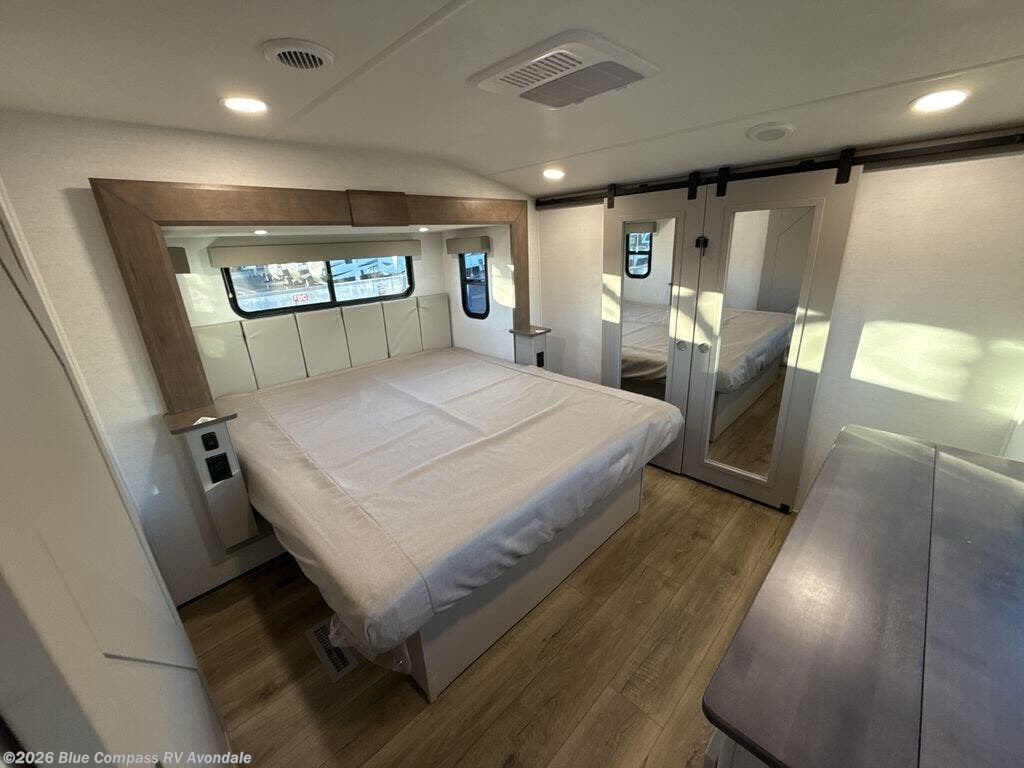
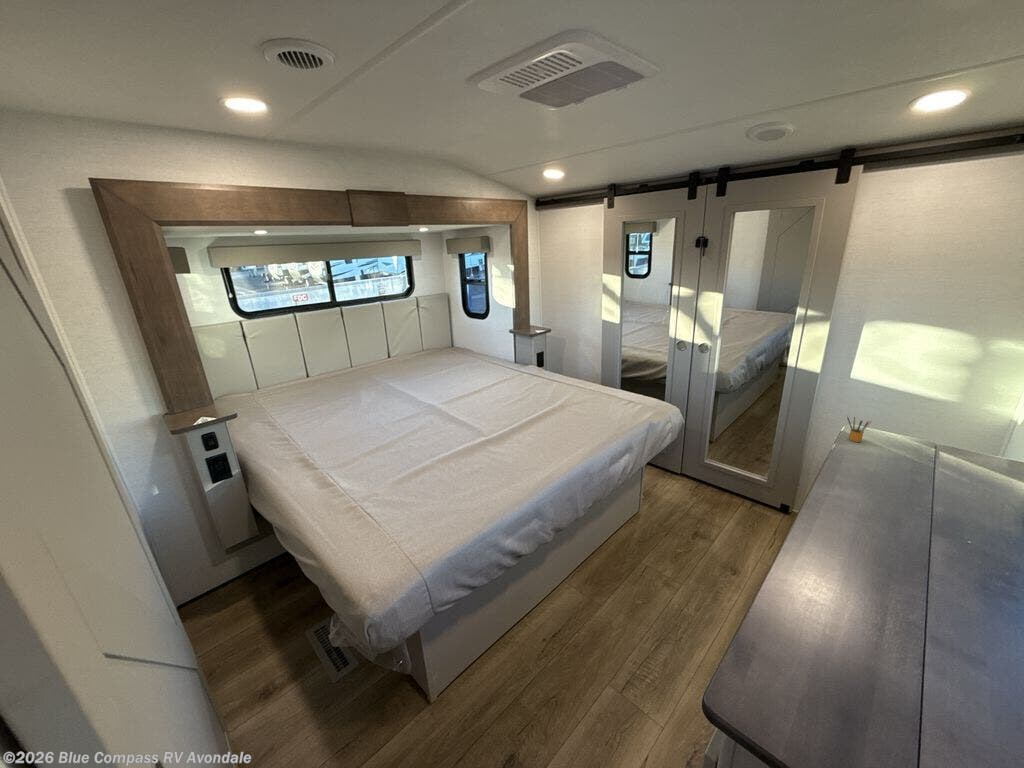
+ pencil box (857, 428)
